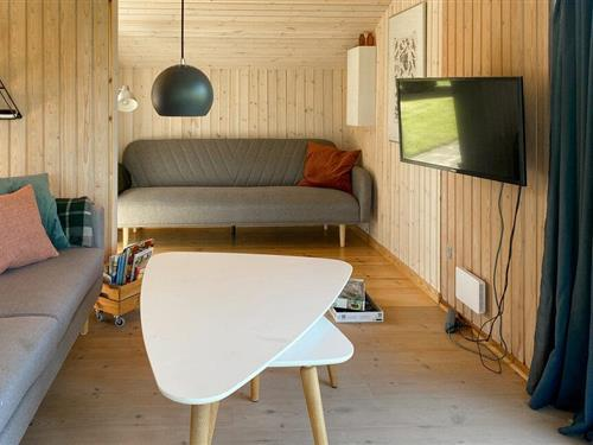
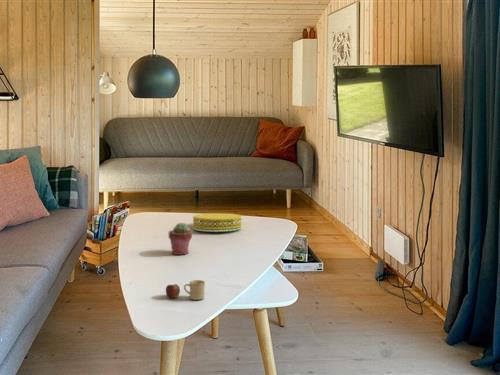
+ potted succulent (180, 238)
+ decorative box (217, 221)
+ mug (185, 289)
